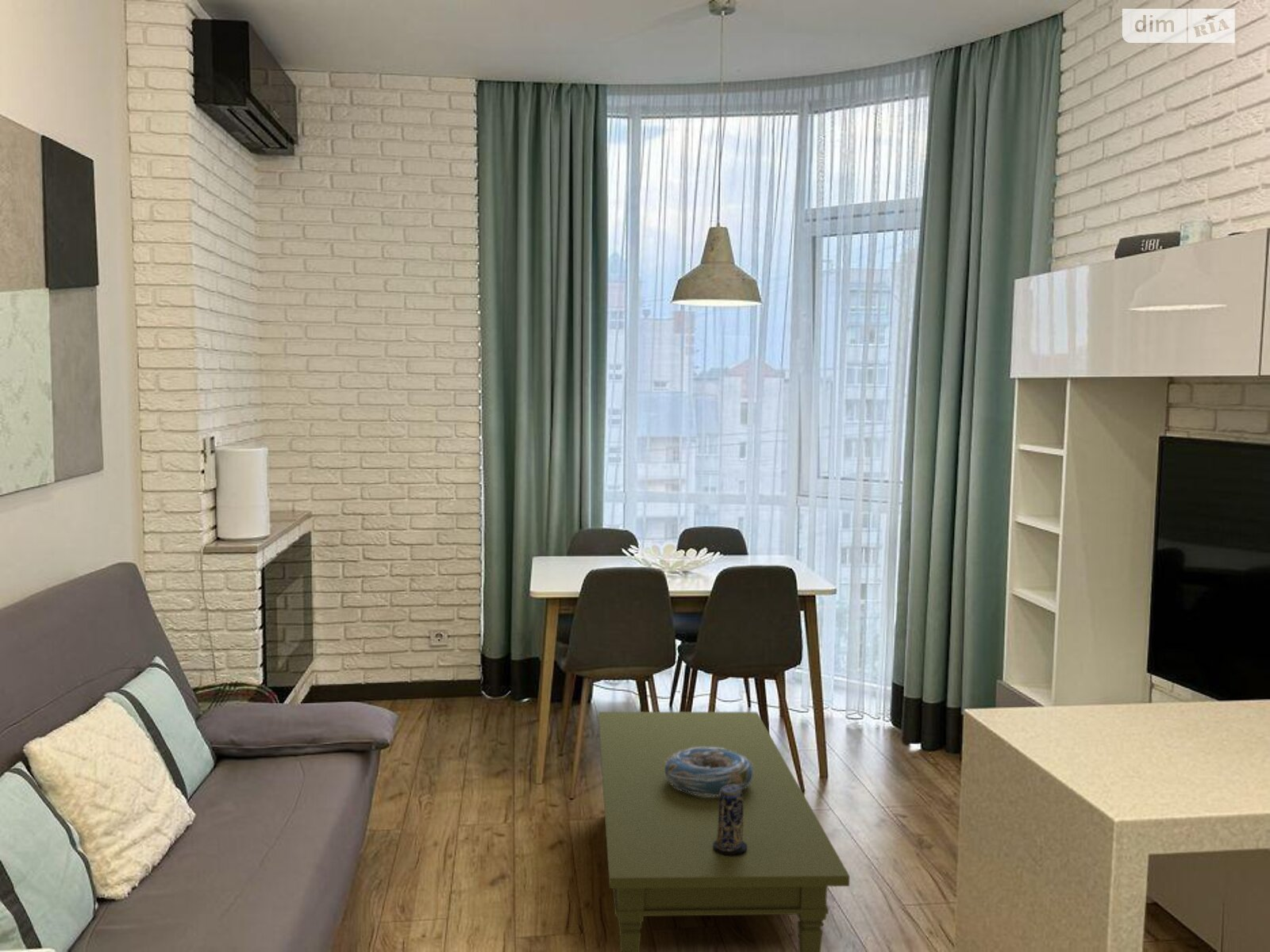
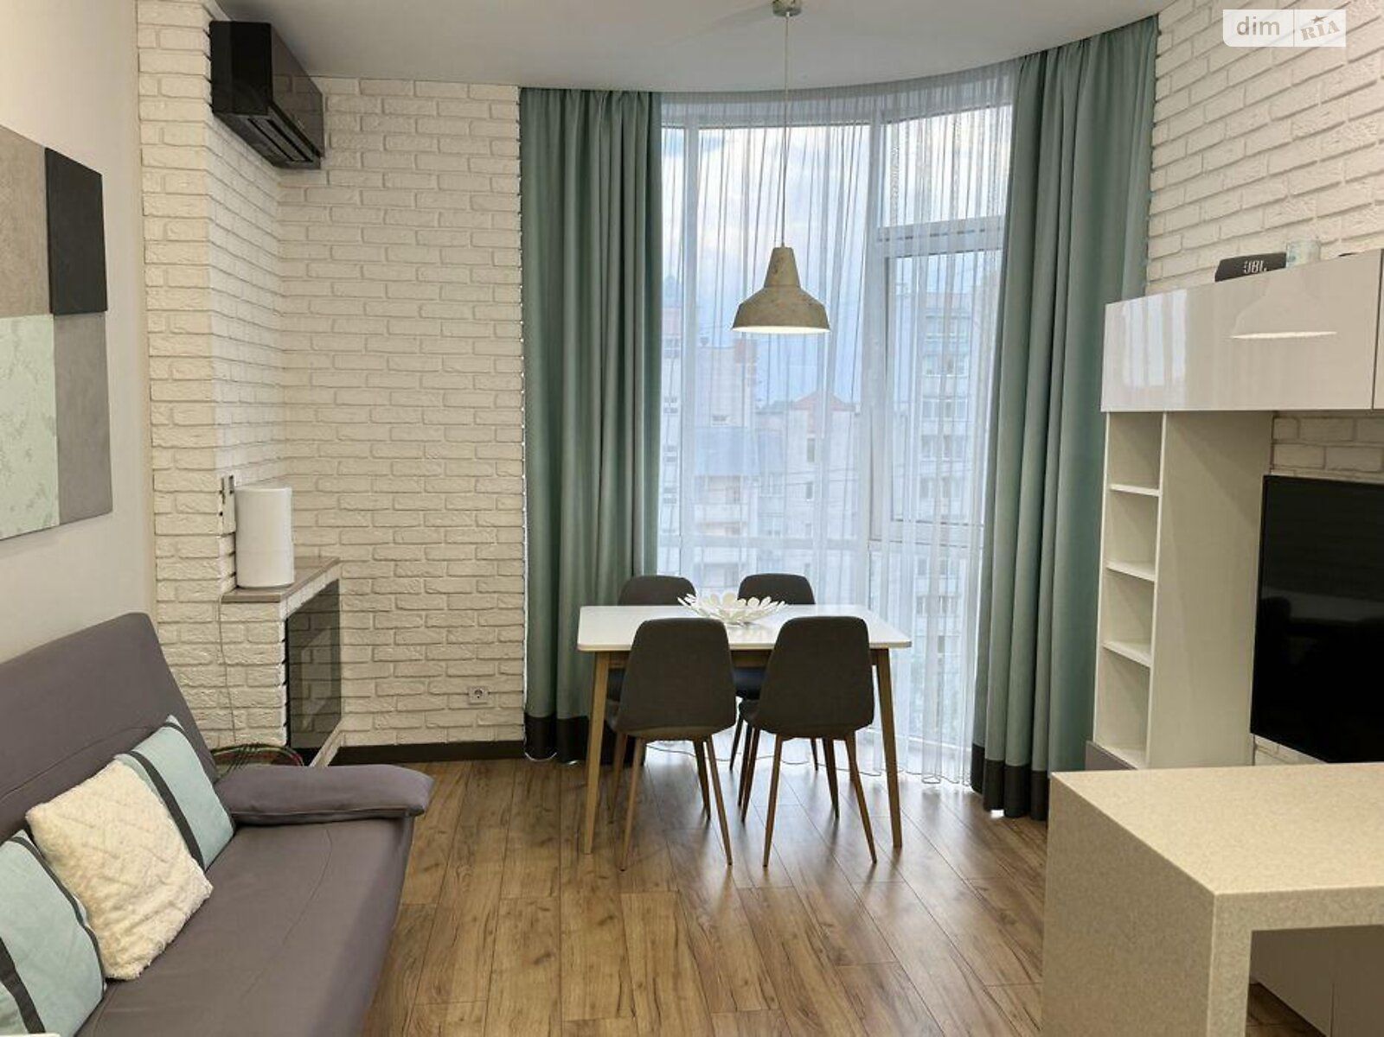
- decorative bowl (708, 770)
- coffee table (698, 829)
- candle (730, 817)
